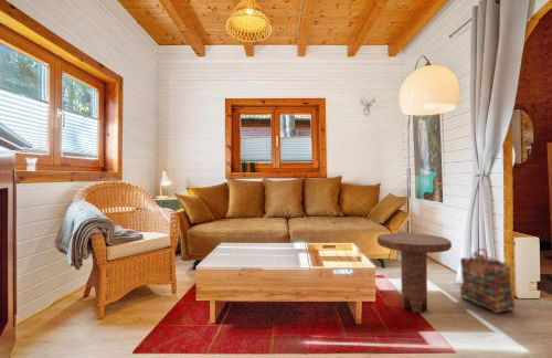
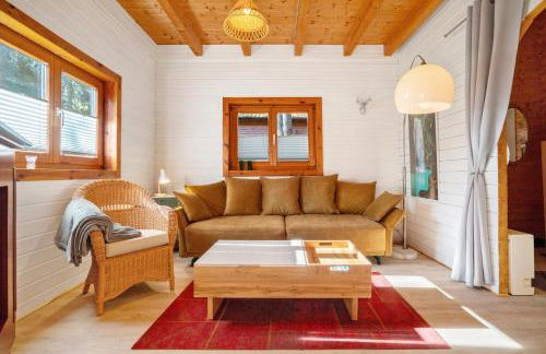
- backpack (484, 275)
- side table (413, 273)
